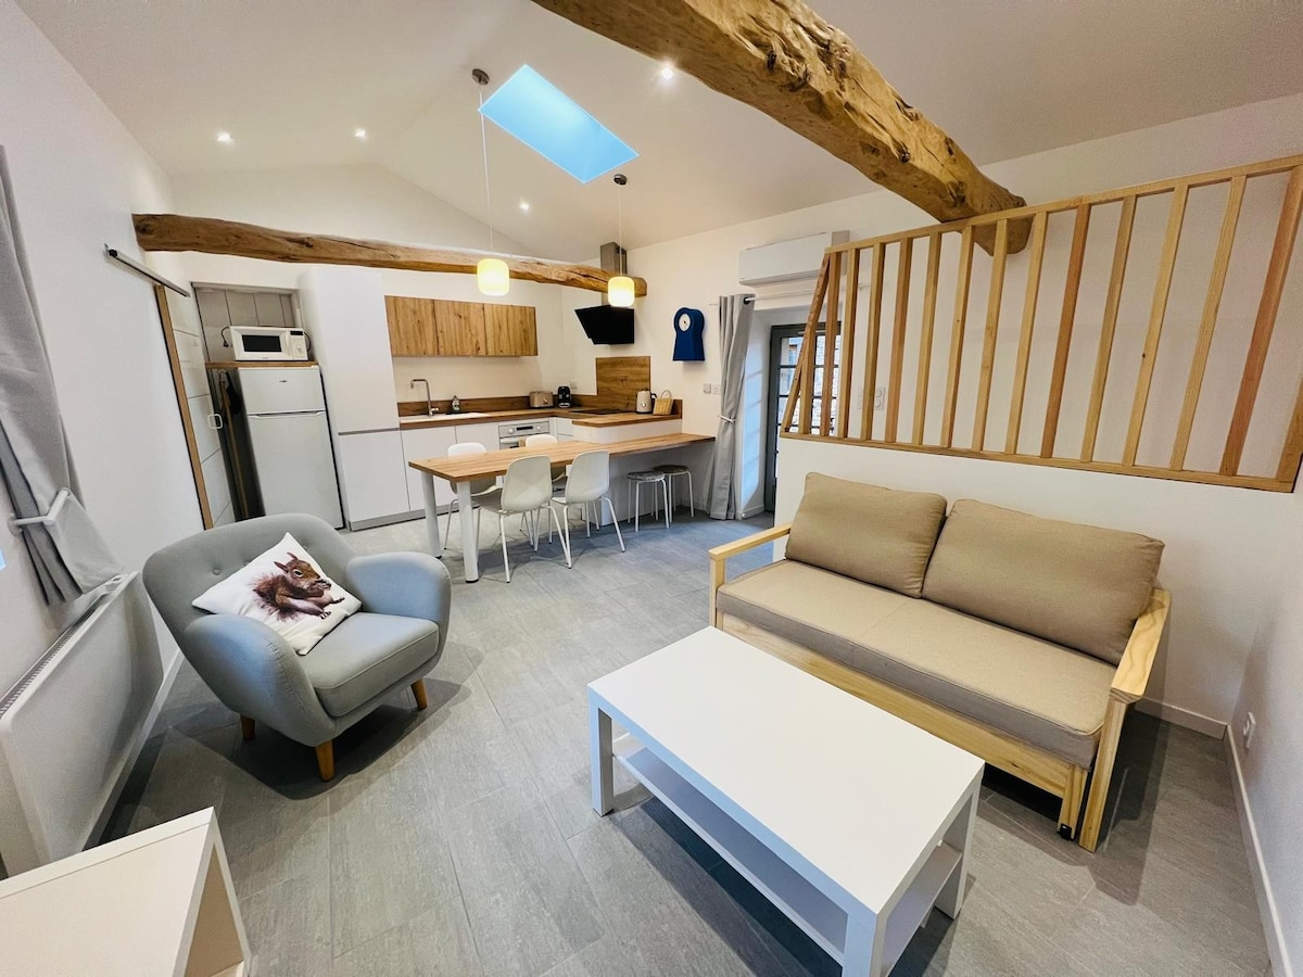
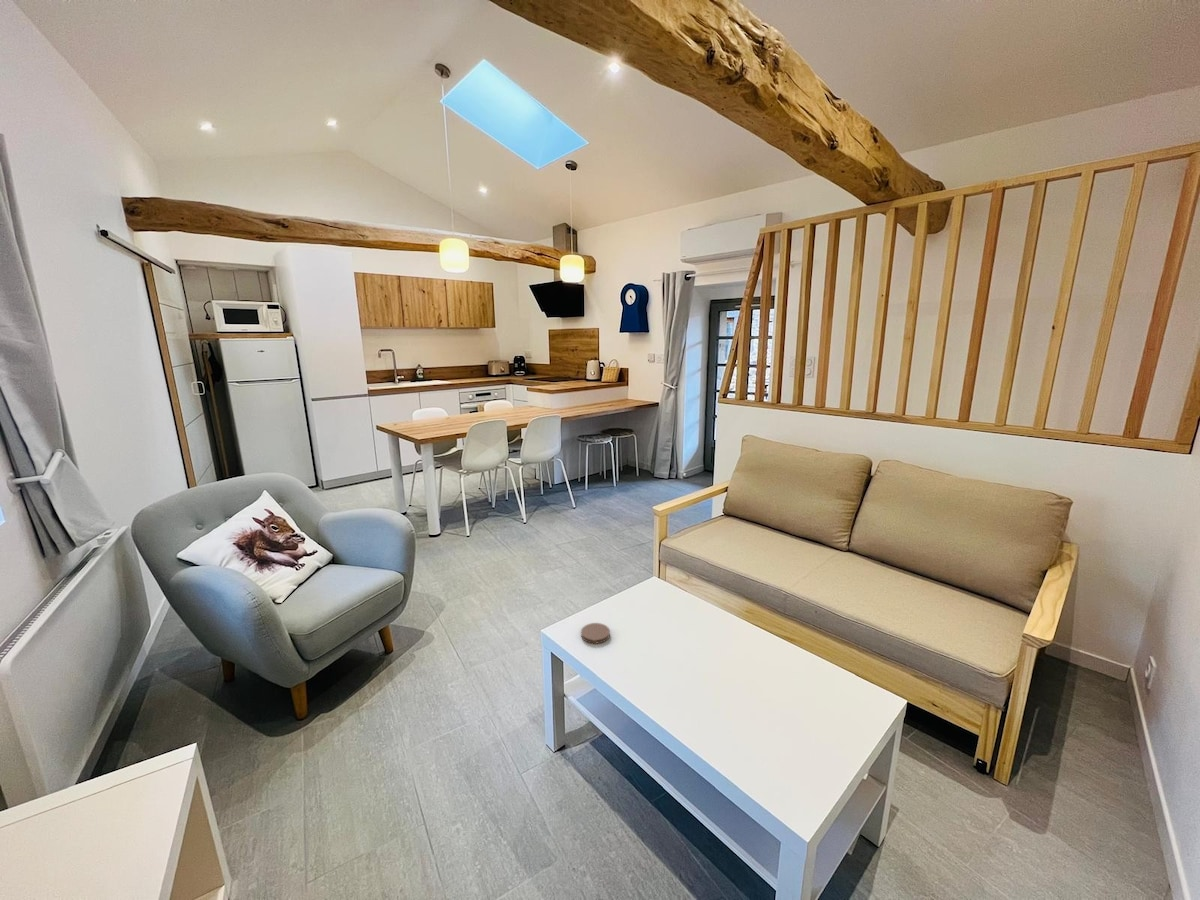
+ coaster (595, 633)
